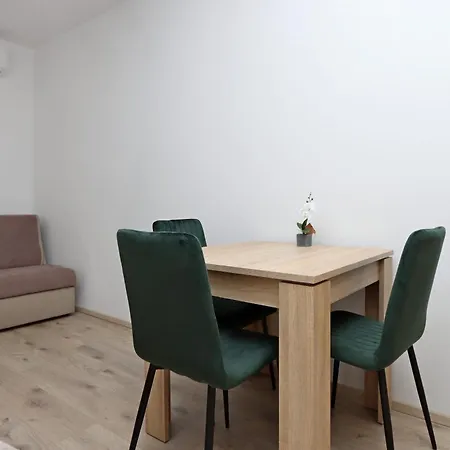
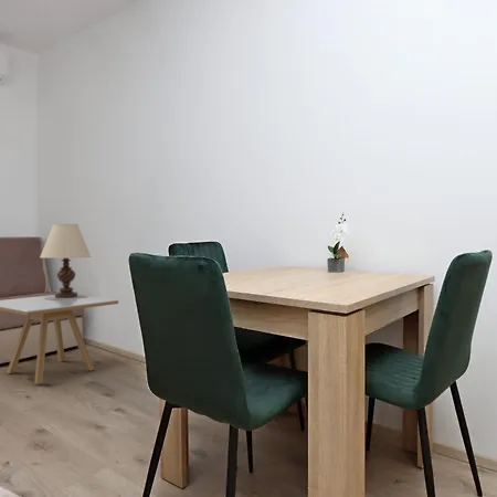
+ side table (45, 336)
+ table lamp (65, 260)
